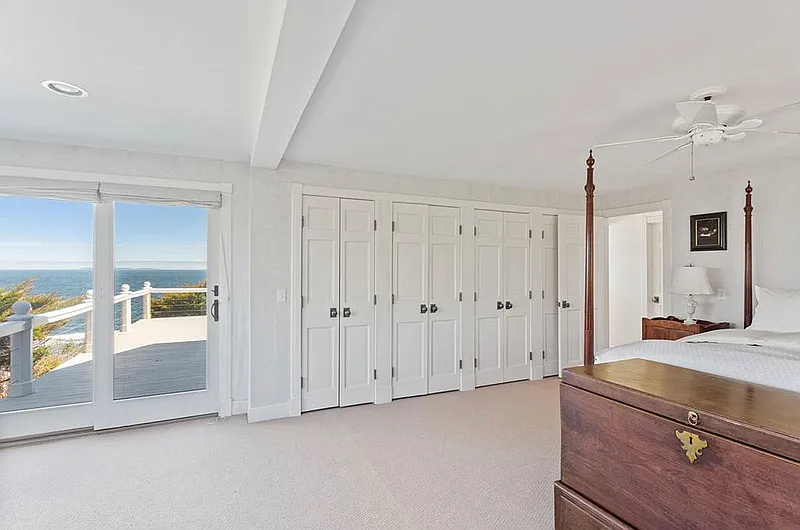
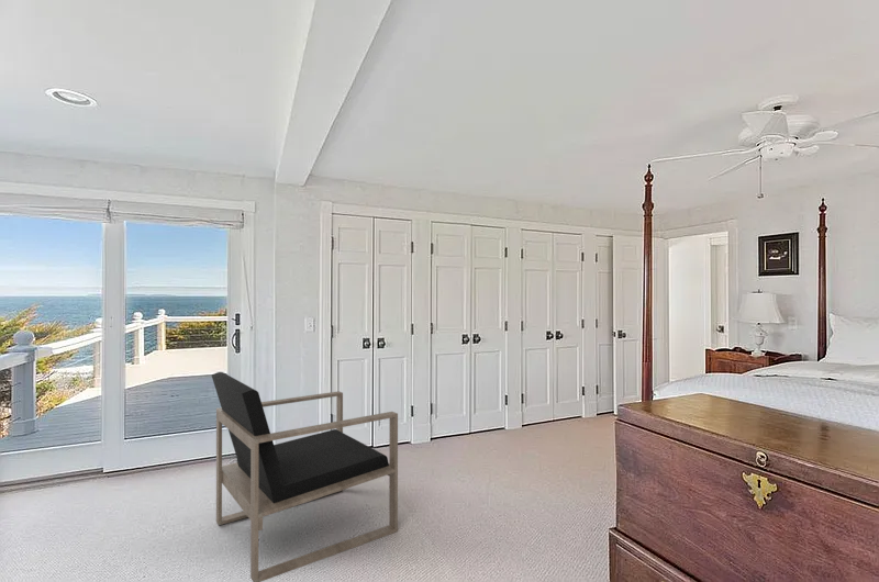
+ armchair (301, 449)
